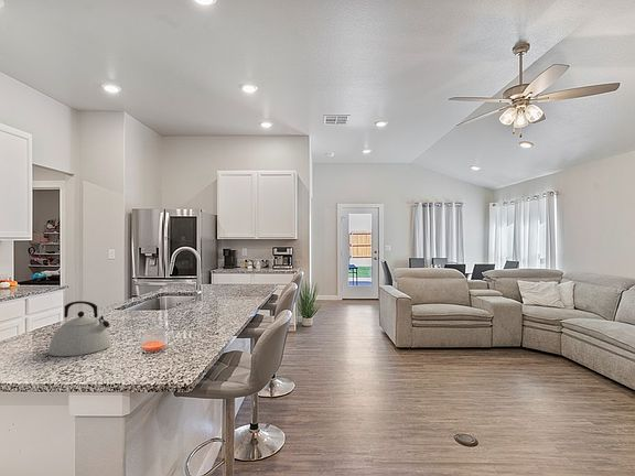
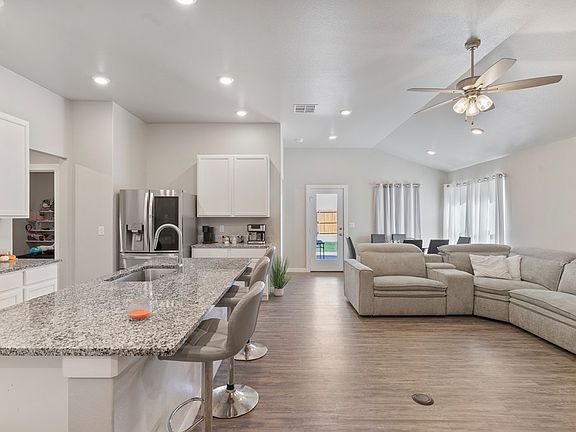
- kettle (82, 324)
